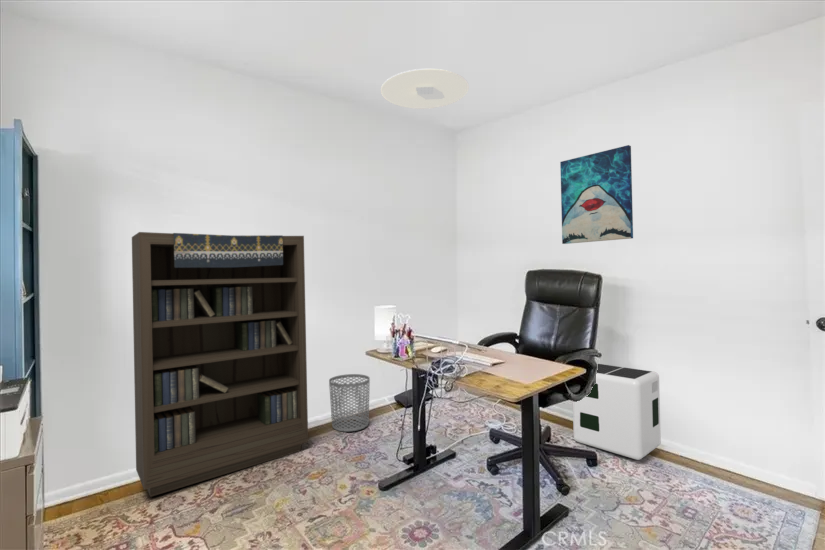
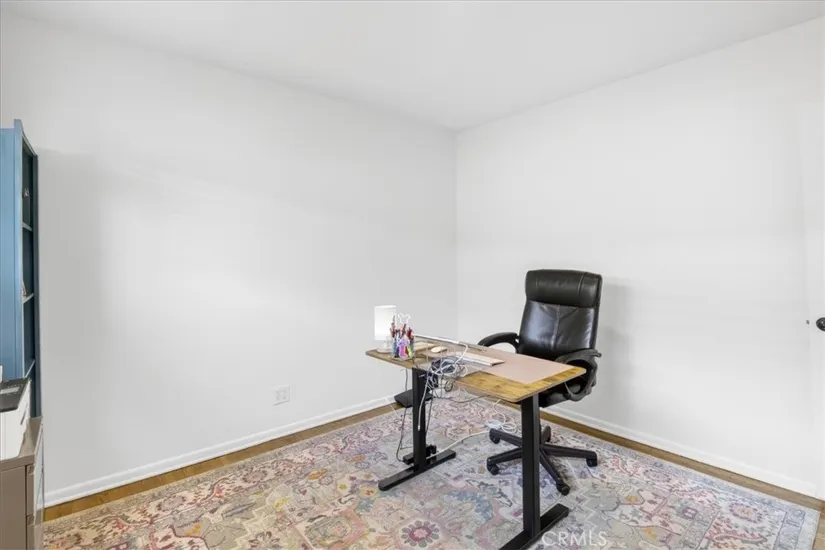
- wall art (594, 197)
- air purifier (615, 408)
- waste bin (349, 402)
- bookcase (226, 349)
- ceiling light (424, 86)
